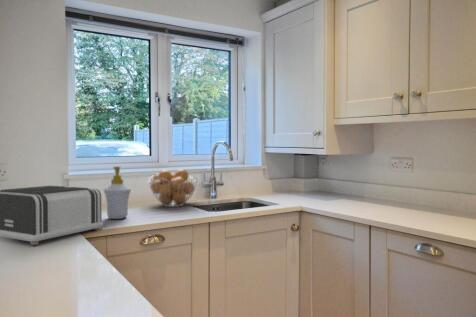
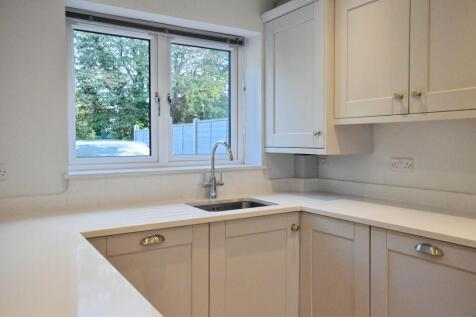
- toaster (49, 210)
- soap bottle (117, 192)
- fruit basket (173, 187)
